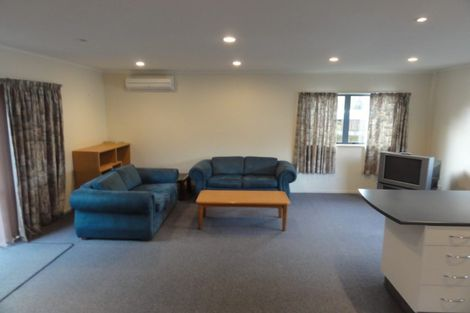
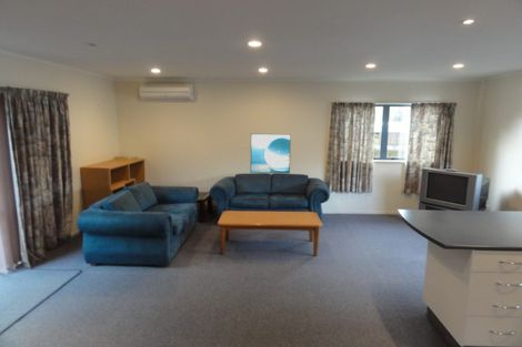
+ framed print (270, 153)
